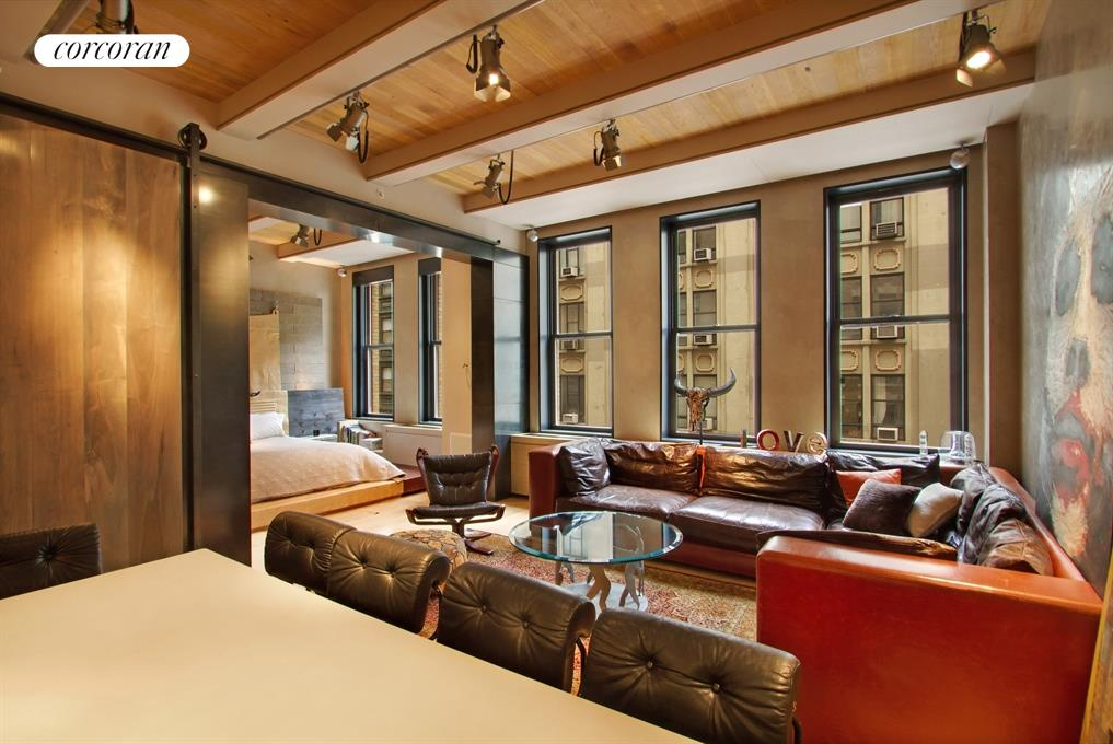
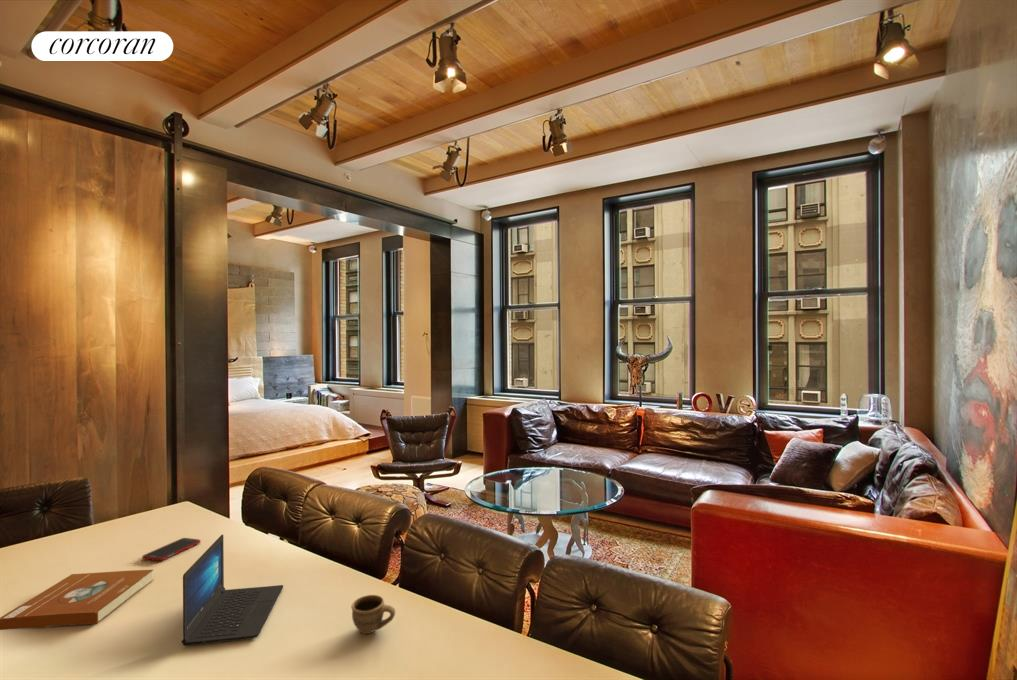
+ cup (373, 616)
+ cell phone (172, 549)
+ laptop (237, 589)
+ book (83, 596)
